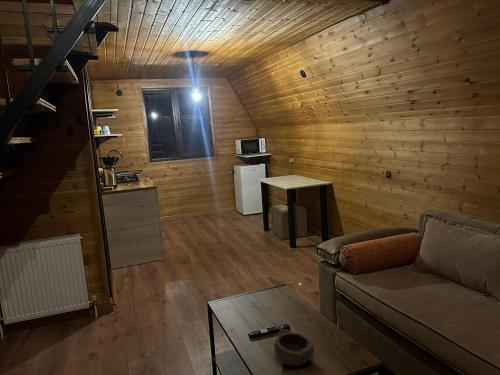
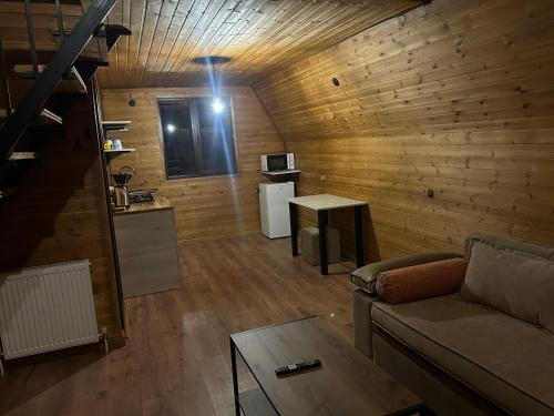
- bowl (293, 348)
